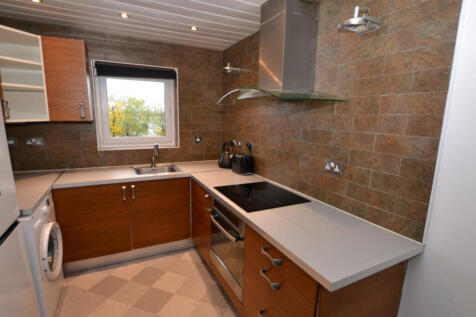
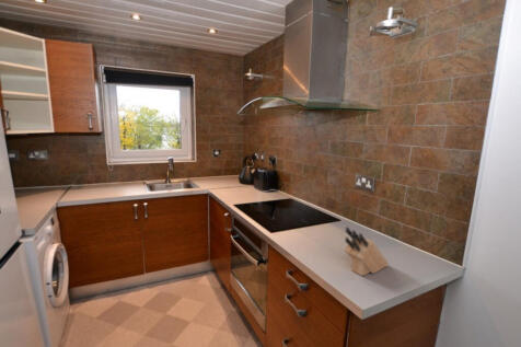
+ knife block (366, 246)
